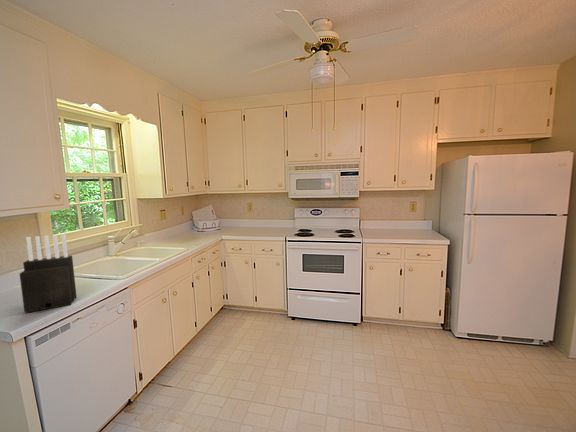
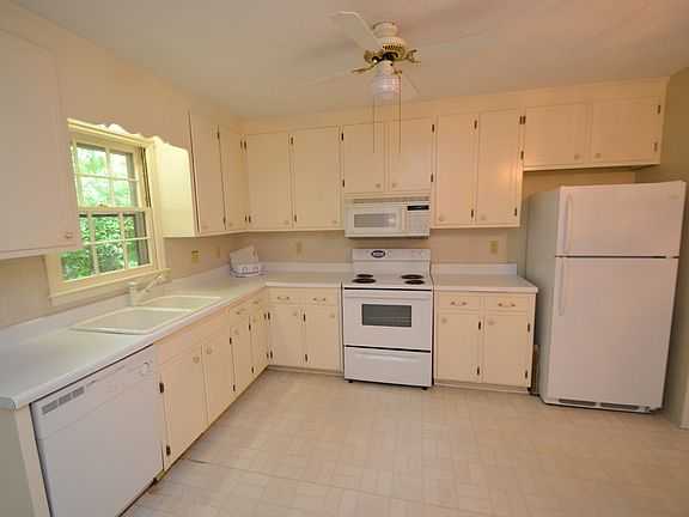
- knife block (47, 271)
